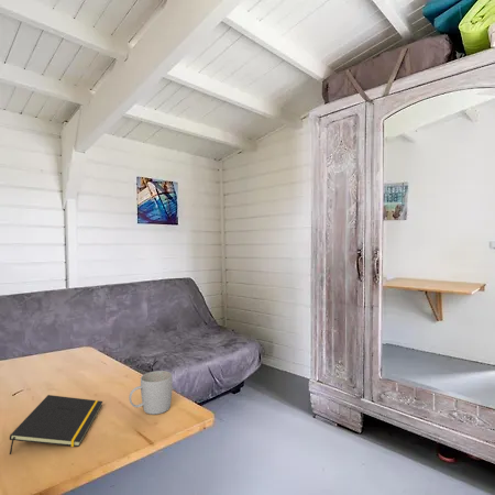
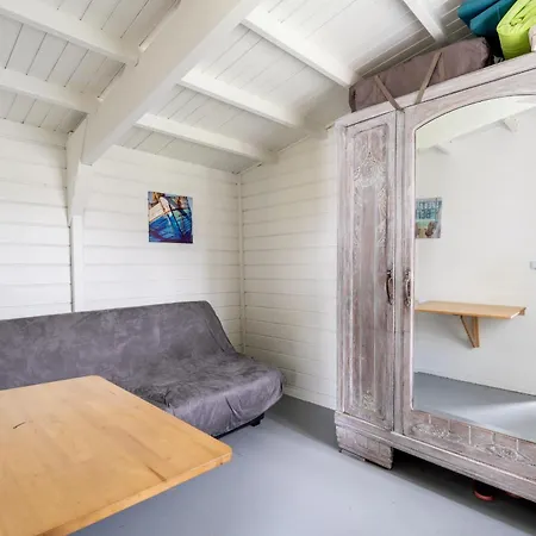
- notepad (62, 418)
- mug (151, 394)
